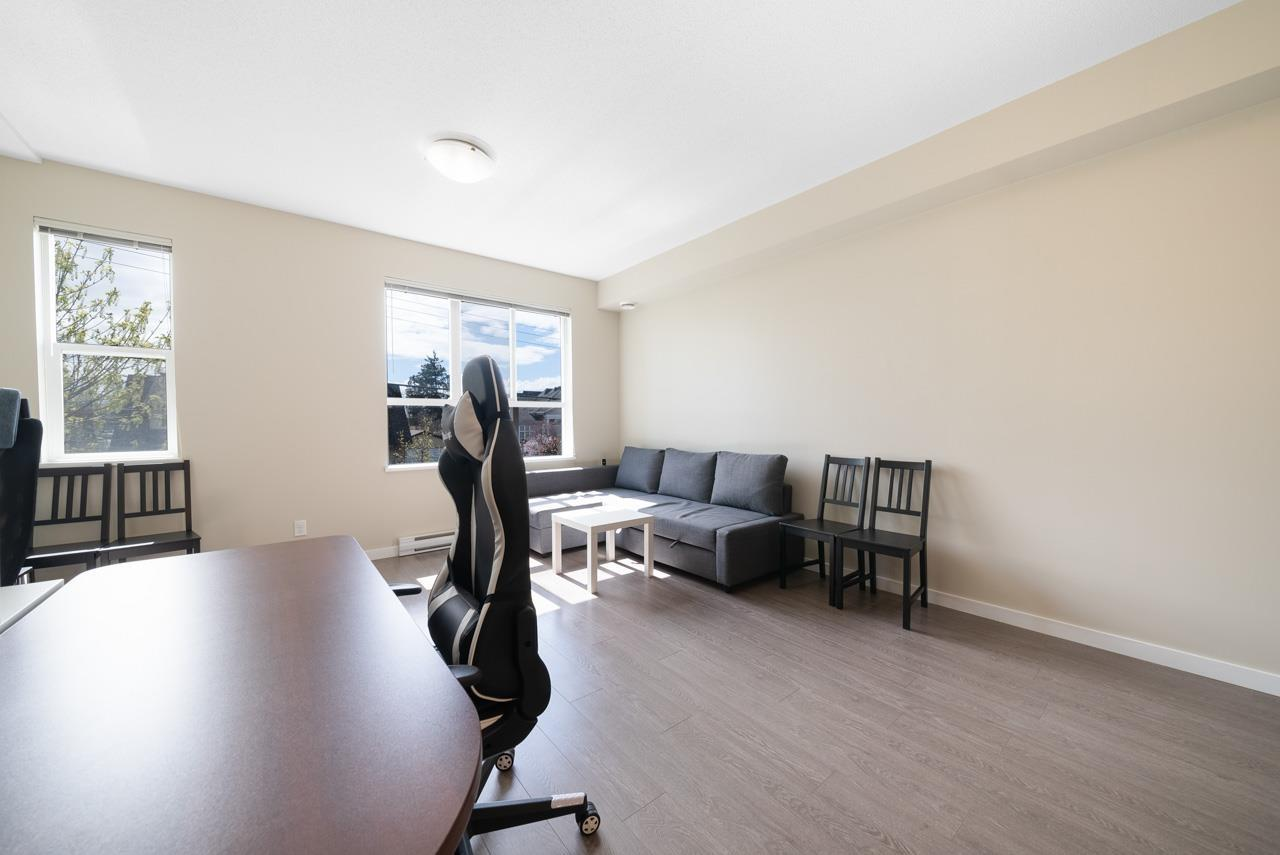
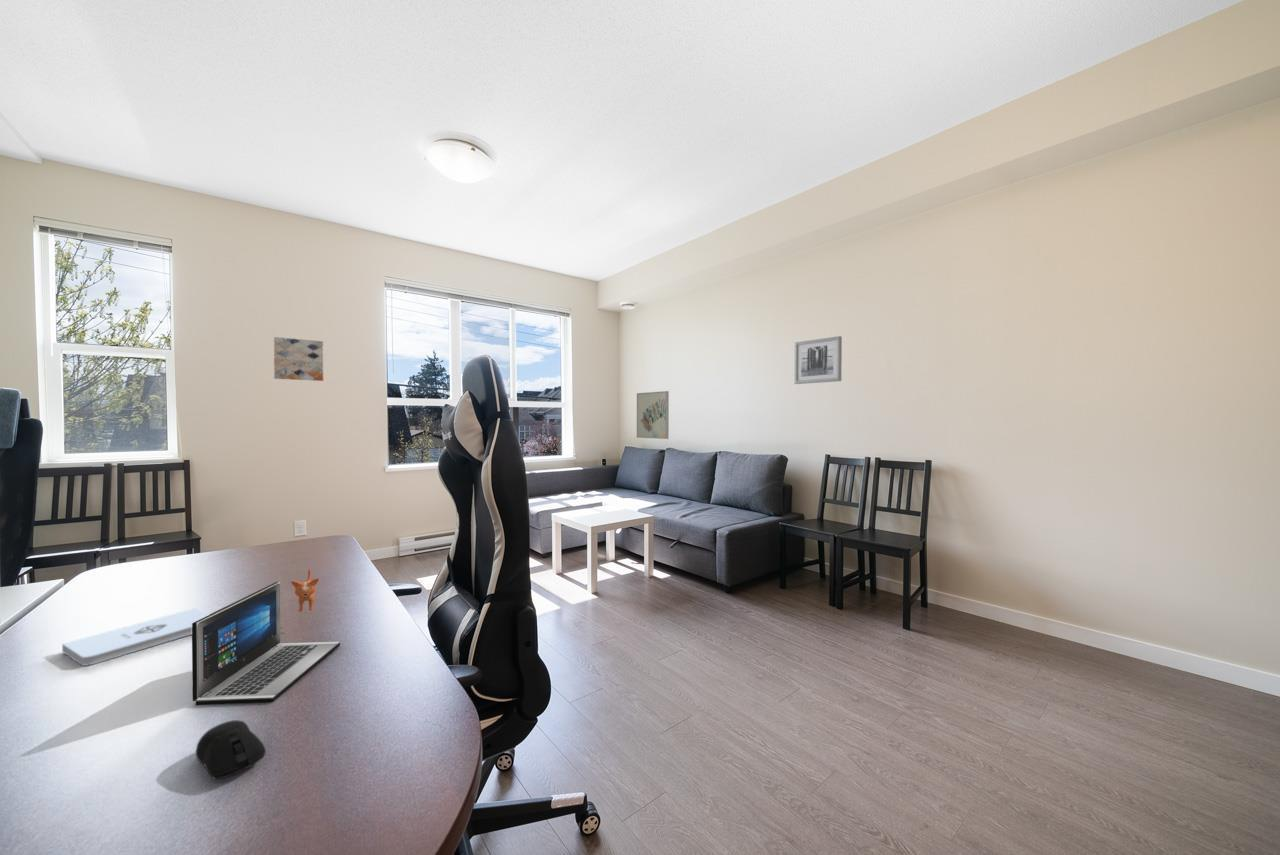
+ notepad (146, 634)
+ wall art (652, 415)
+ wall art (299, 359)
+ computer mouse (229, 743)
+ wall art (817, 361)
+ laptop (272, 624)
